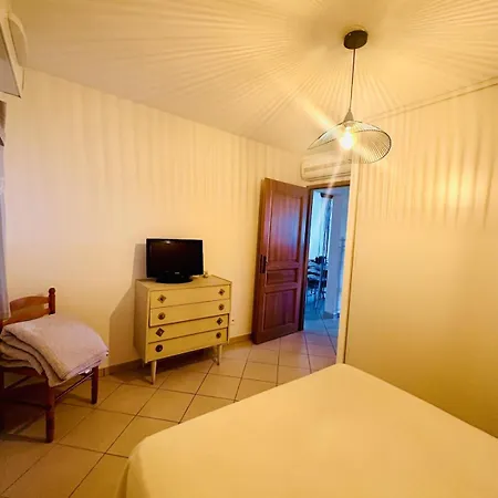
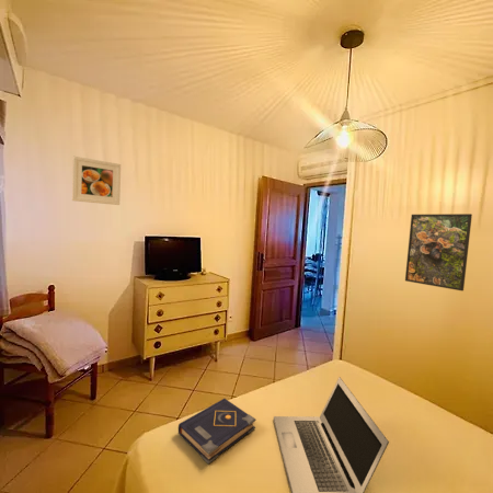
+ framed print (435, 250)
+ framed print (96, 181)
+ laptop (321, 428)
+ book (217, 425)
